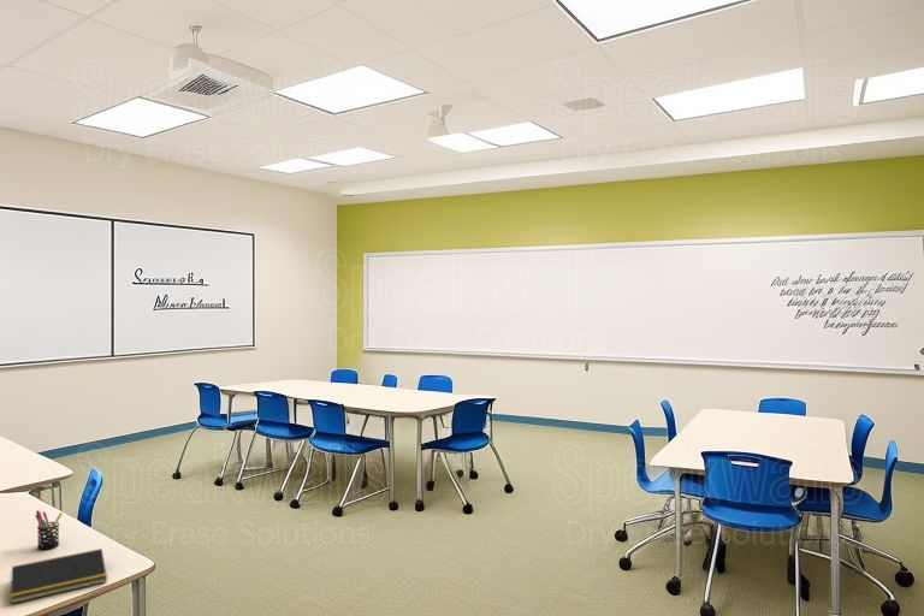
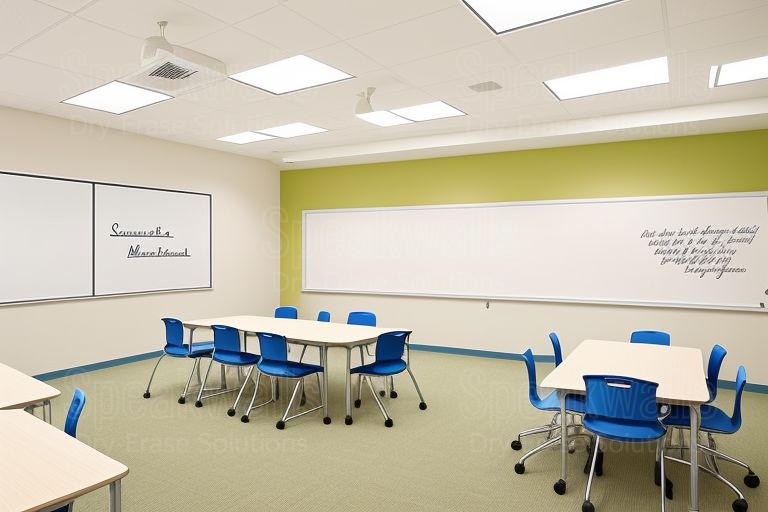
- notepad (59, 574)
- pen holder (46, 528)
